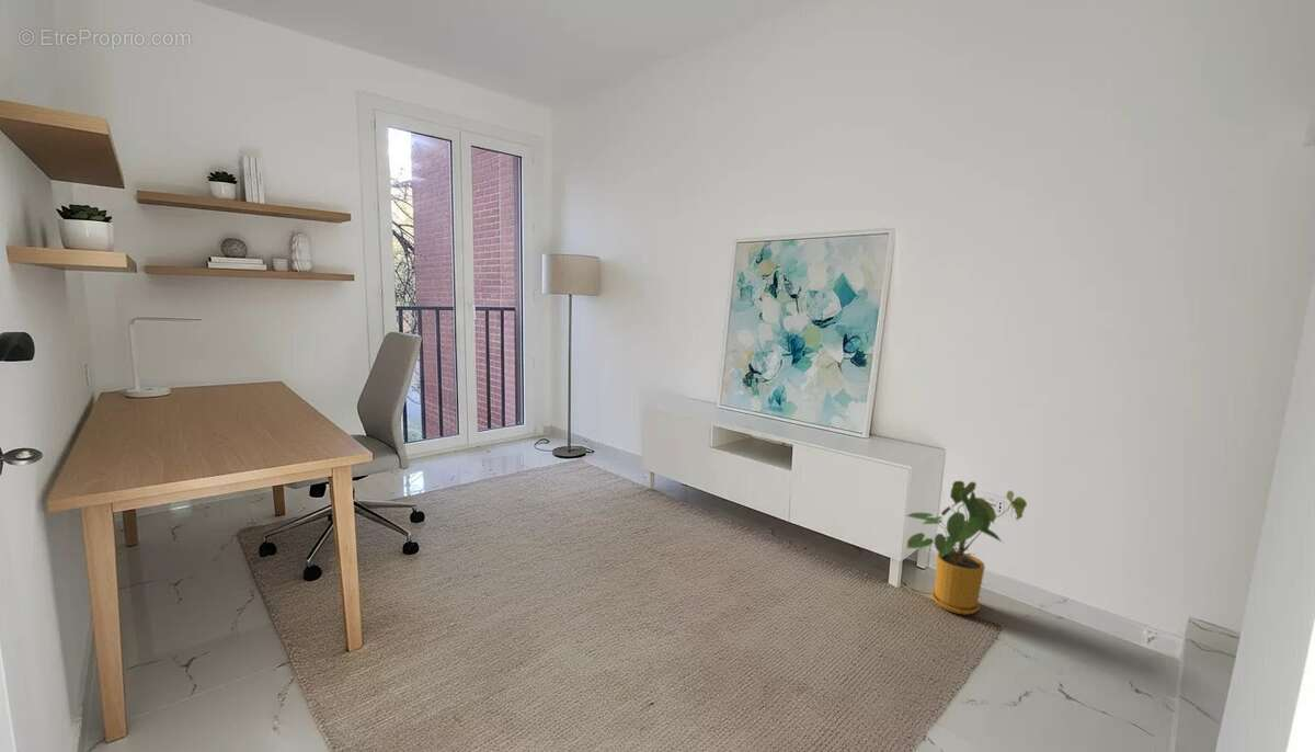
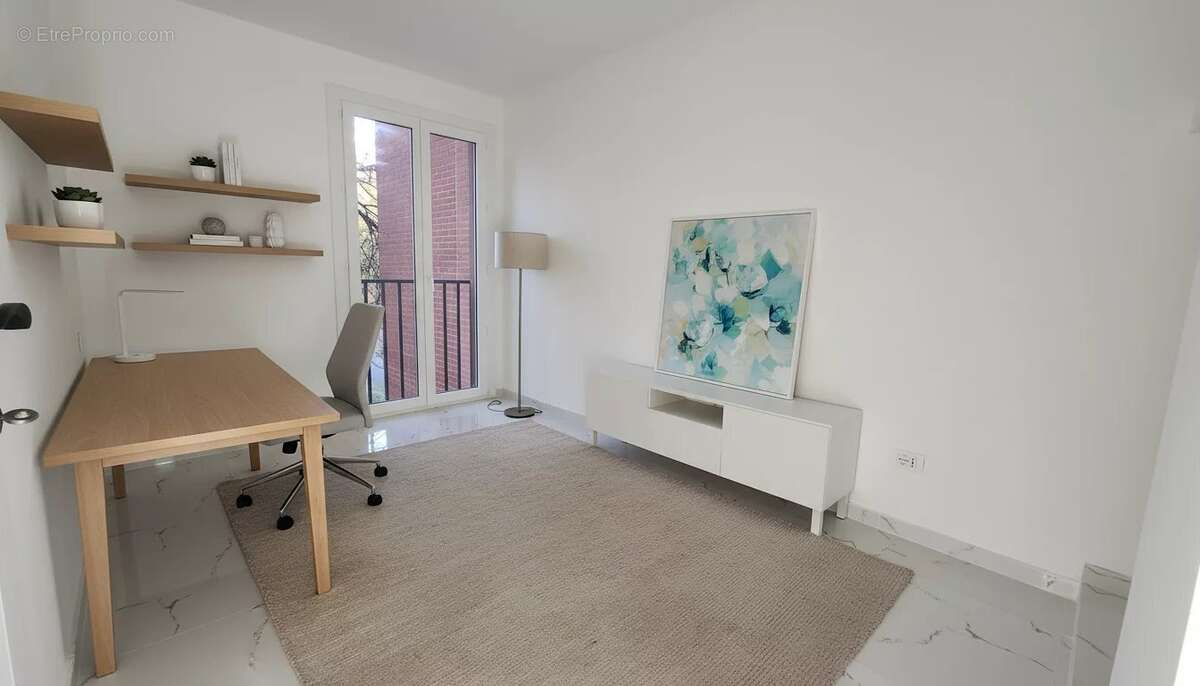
- house plant (959, 546)
